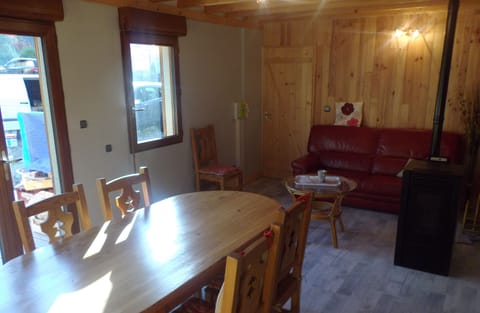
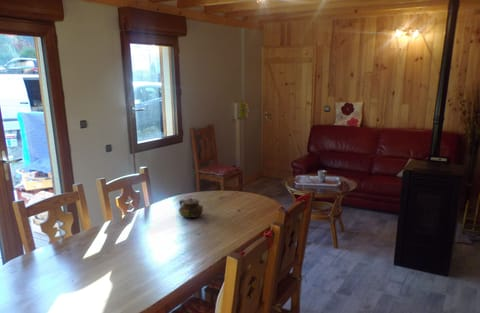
+ teapot (191, 206)
